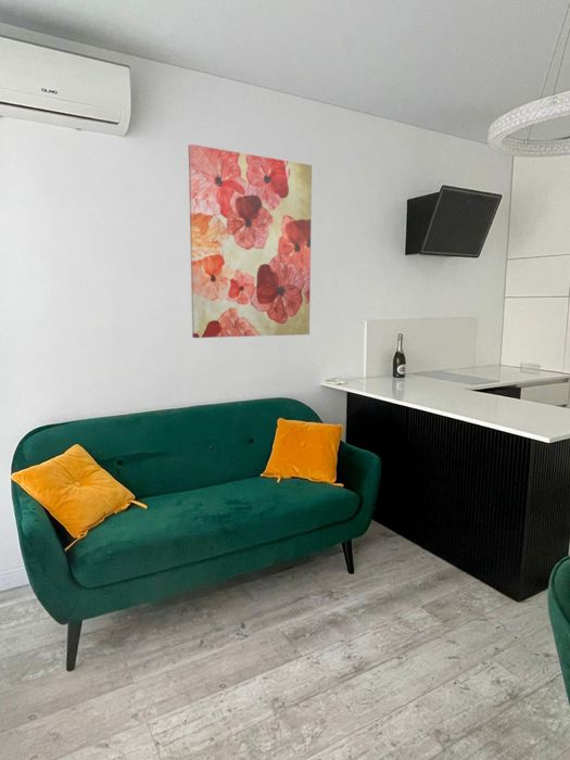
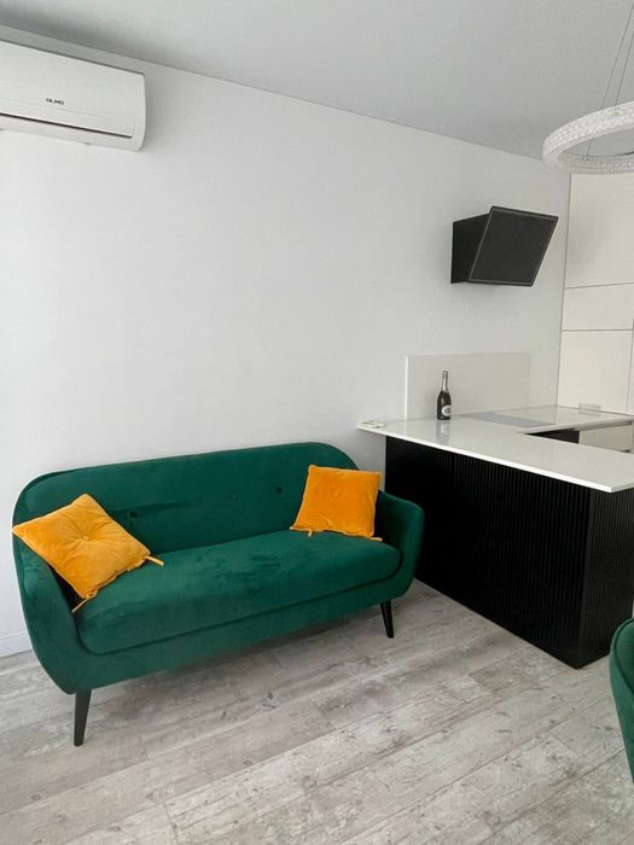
- wall art (254, 248)
